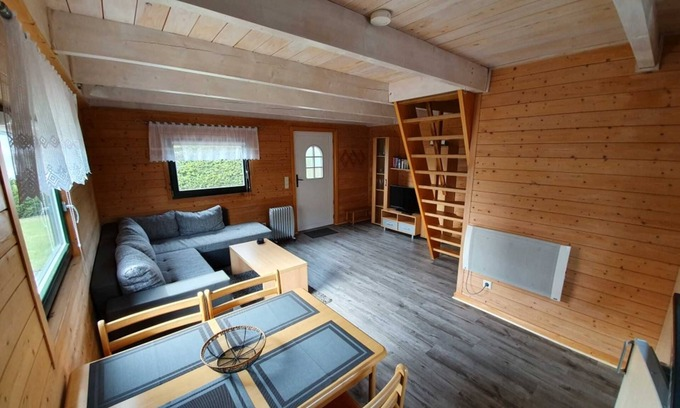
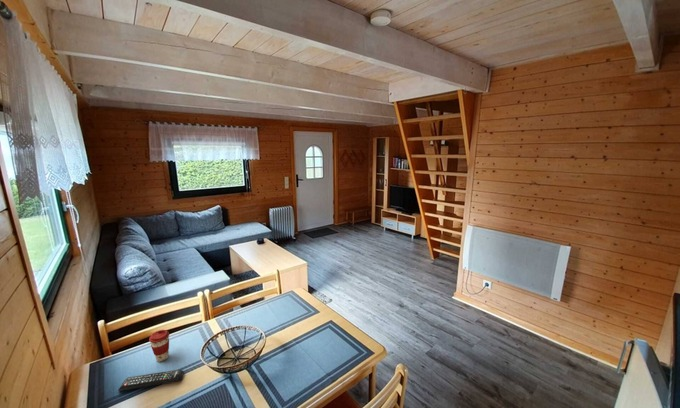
+ coffee cup (160, 346)
+ remote control (152, 380)
